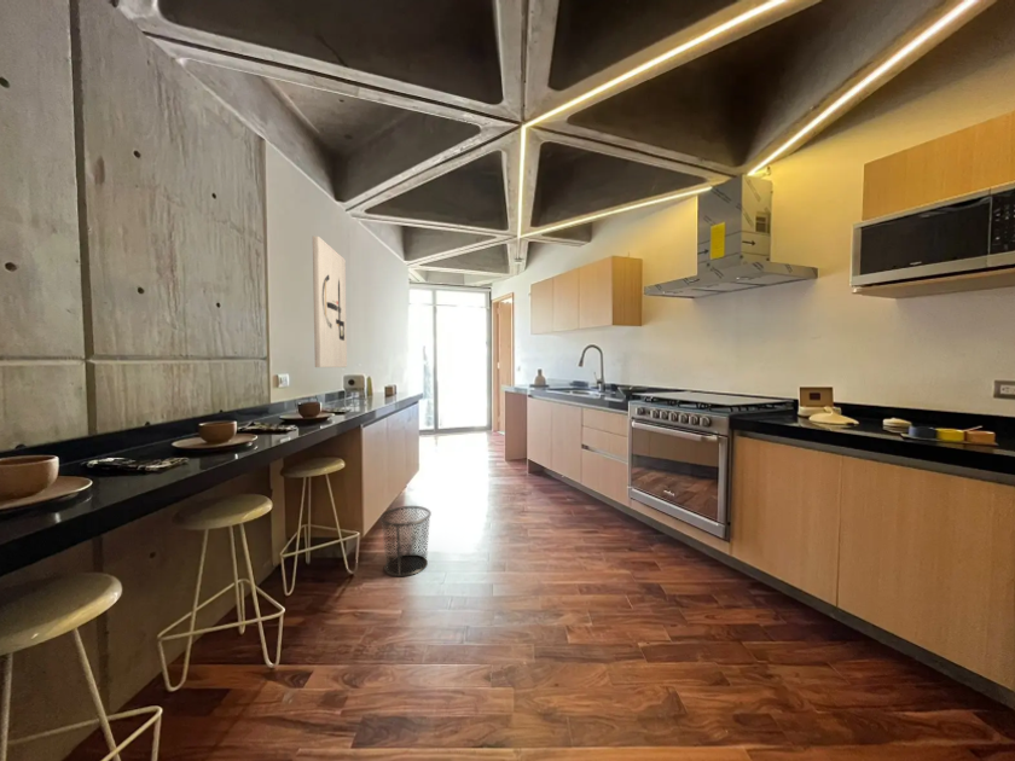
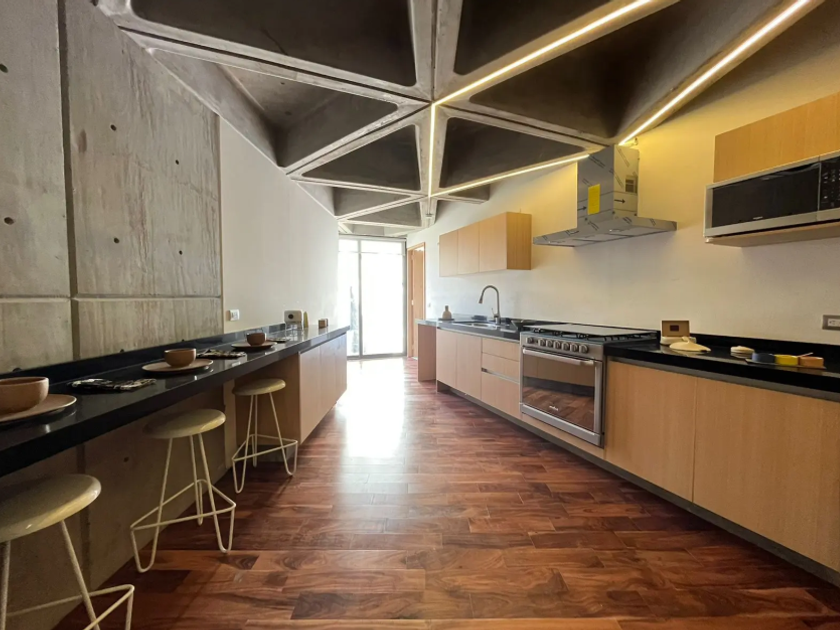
- trash can (406, 540)
- wall art (331, 308)
